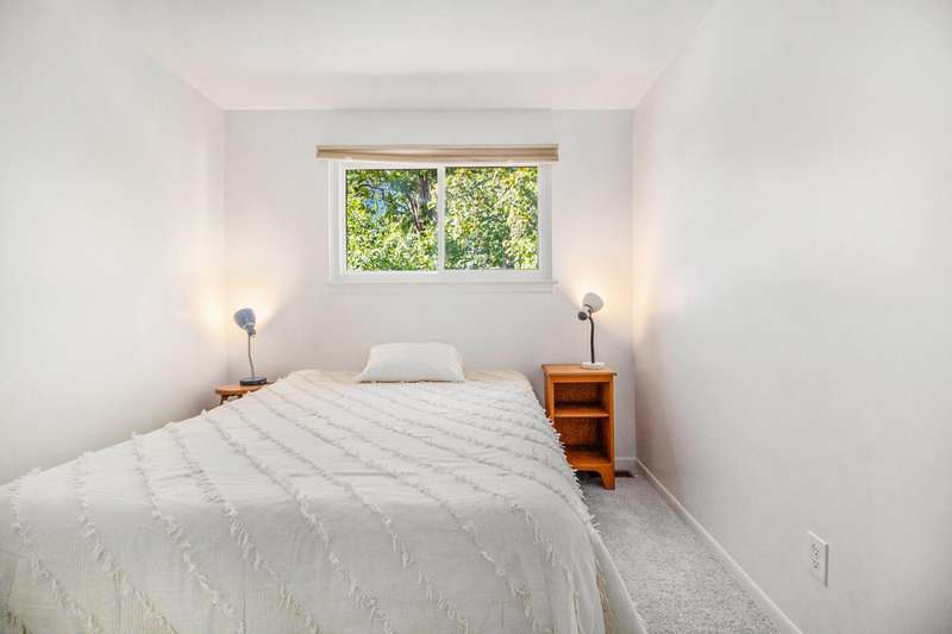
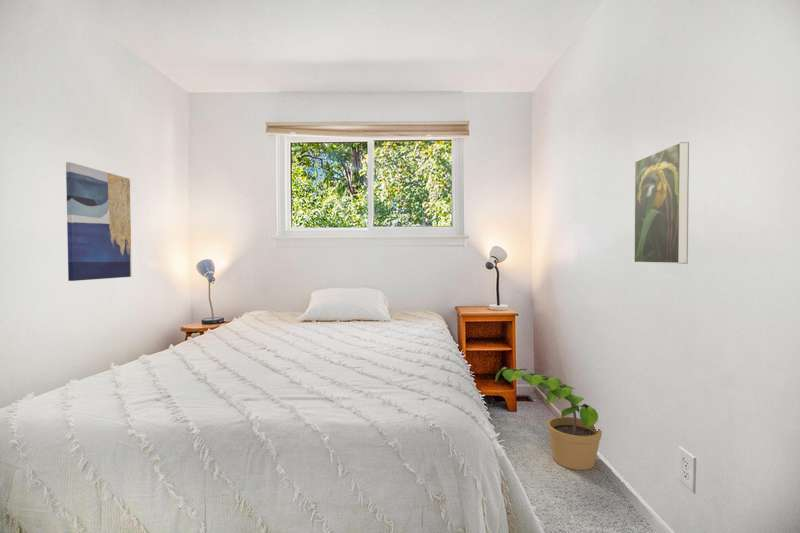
+ potted plant (547, 404)
+ wall art (101, 225)
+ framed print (658, 208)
